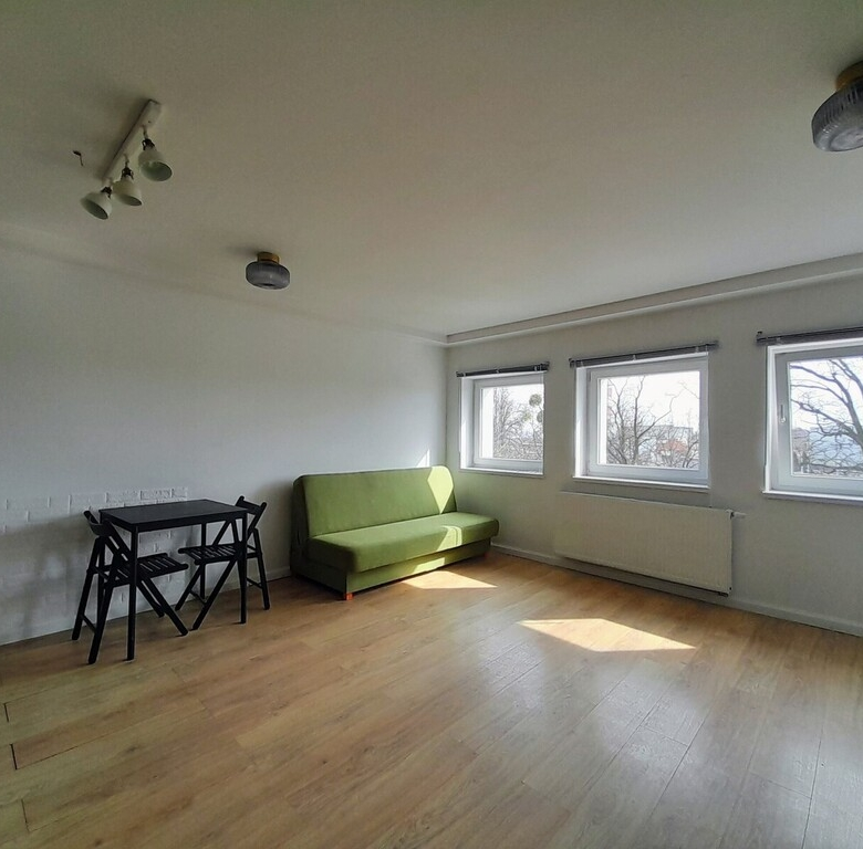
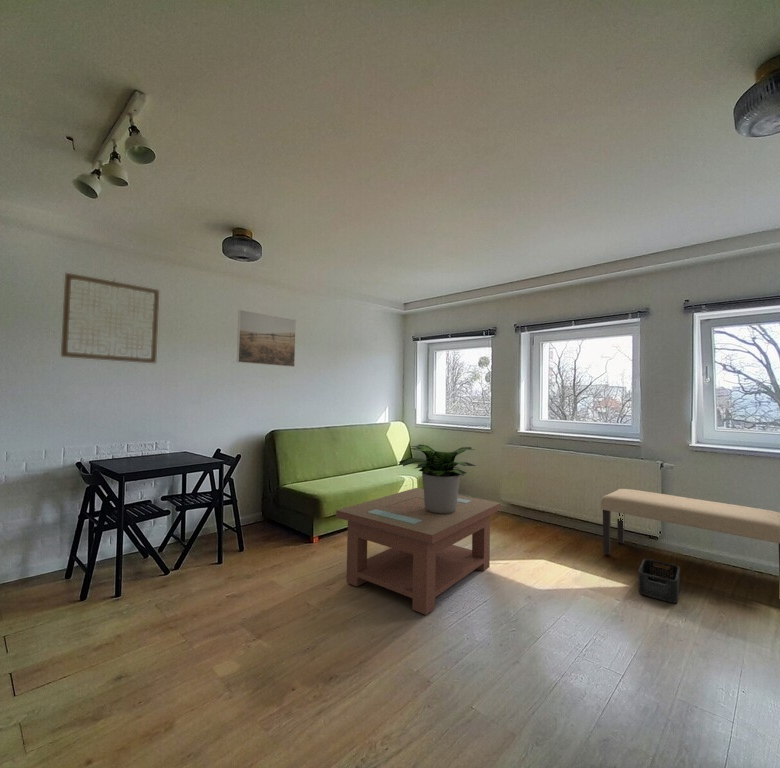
+ bench (691, 526)
+ storage bin (659, 579)
+ potted plant (436, 478)
+ wall art (113, 318)
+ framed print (267, 339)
+ coffee table (422, 540)
